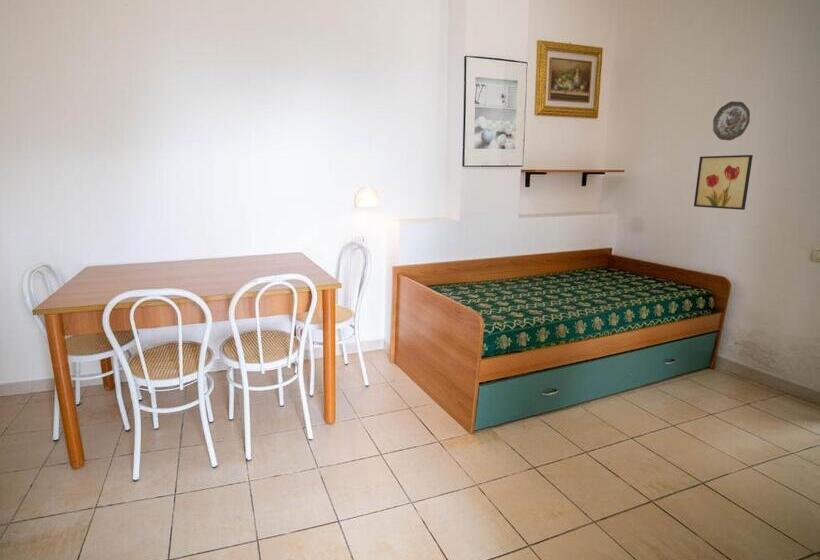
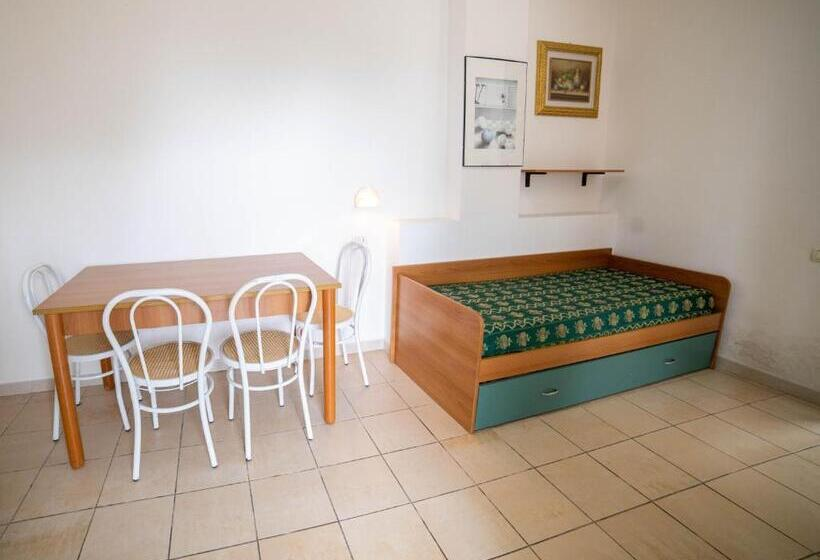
- wall art (722, 182)
- decorative plate (731, 121)
